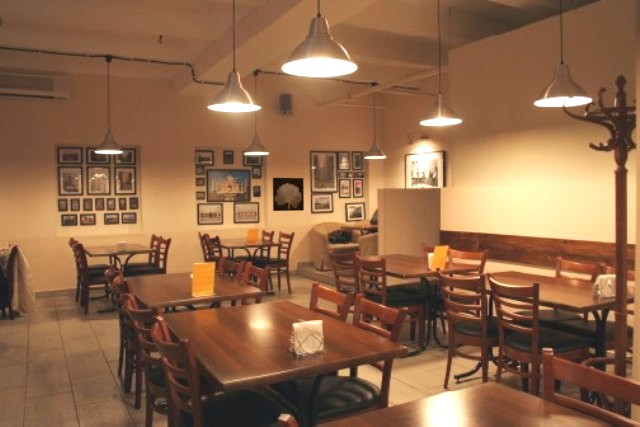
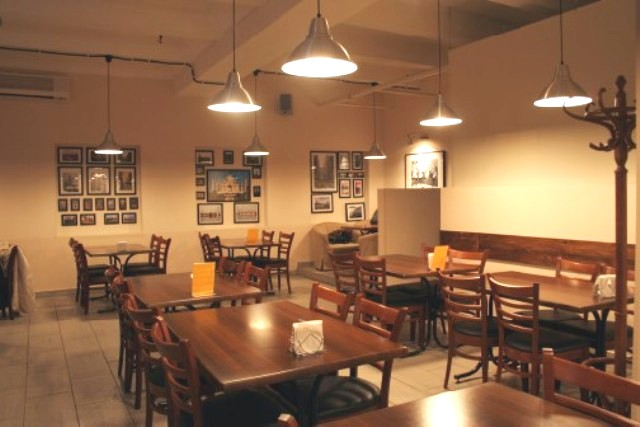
- wall art (288, 194)
